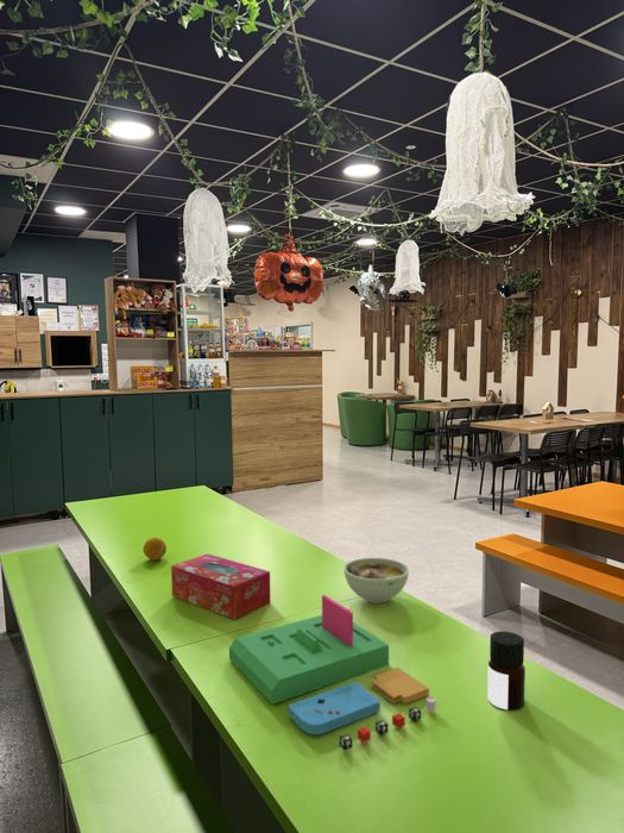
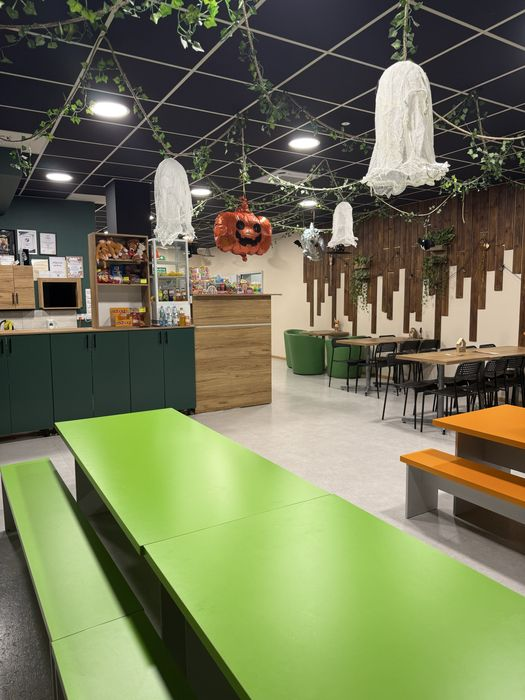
- tissue box (220, 583)
- fruit (155, 549)
- board game (330, 654)
- bowl (376, 583)
- bottle (506, 669)
